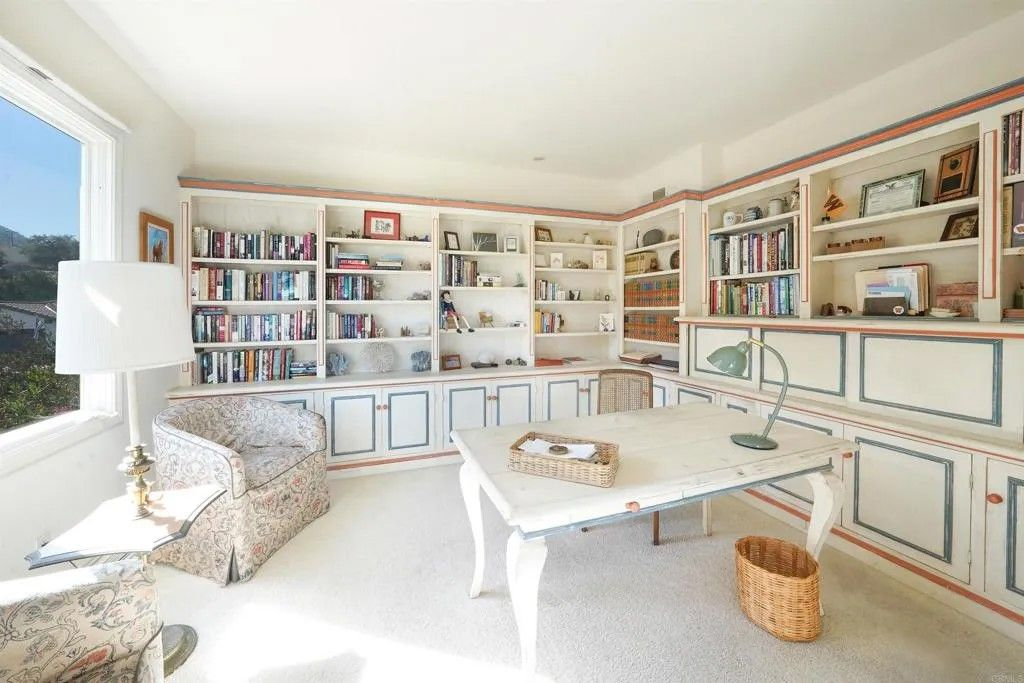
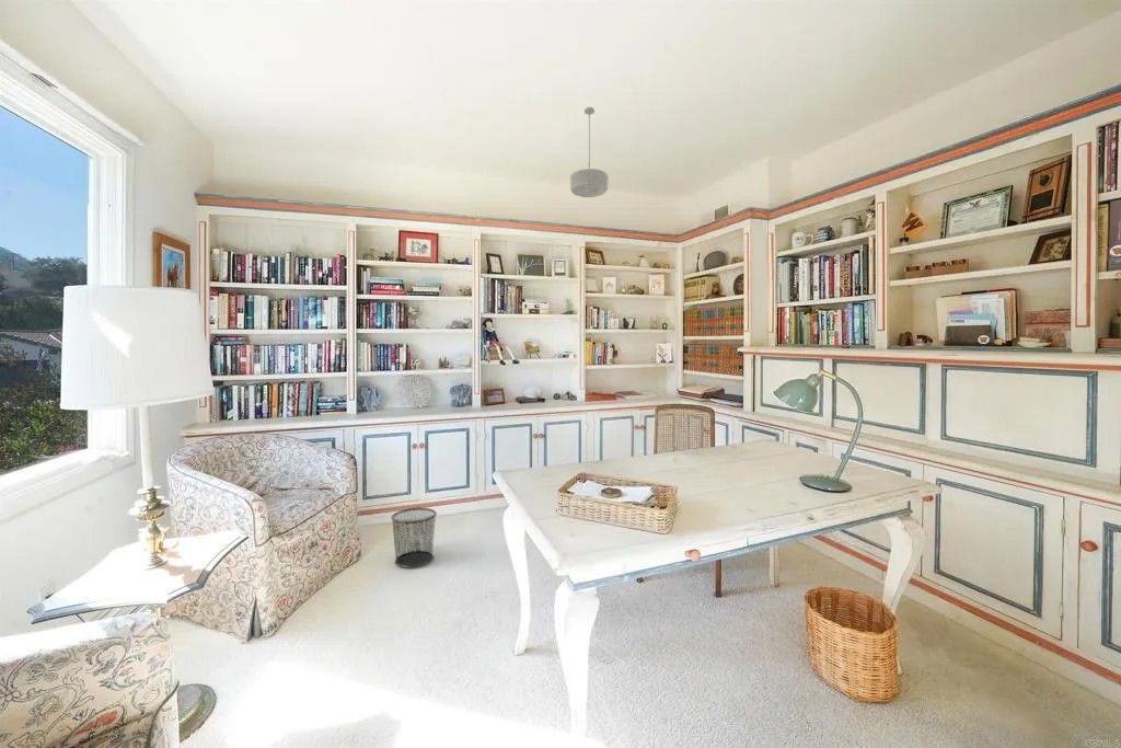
+ ceiling light fixture (589, 151)
+ waste bin (414, 537)
